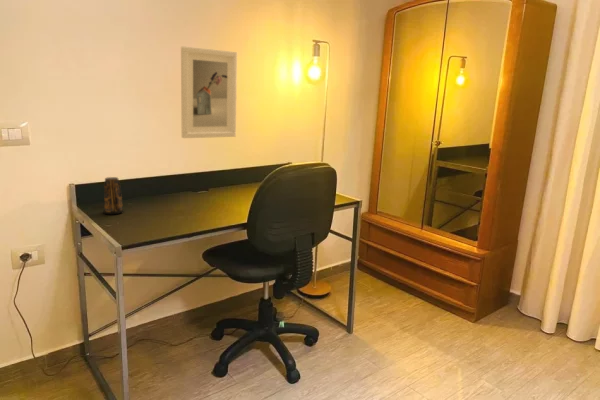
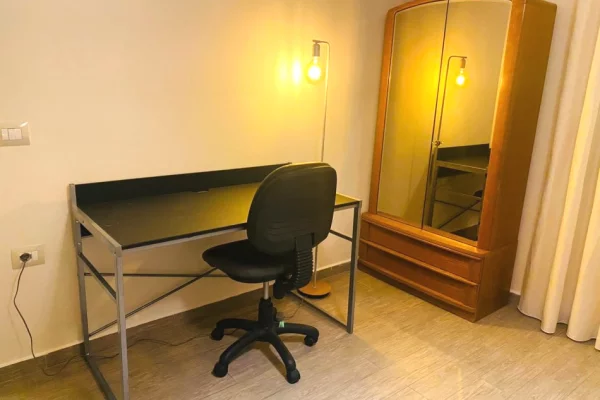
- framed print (209, 94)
- candle (112, 194)
